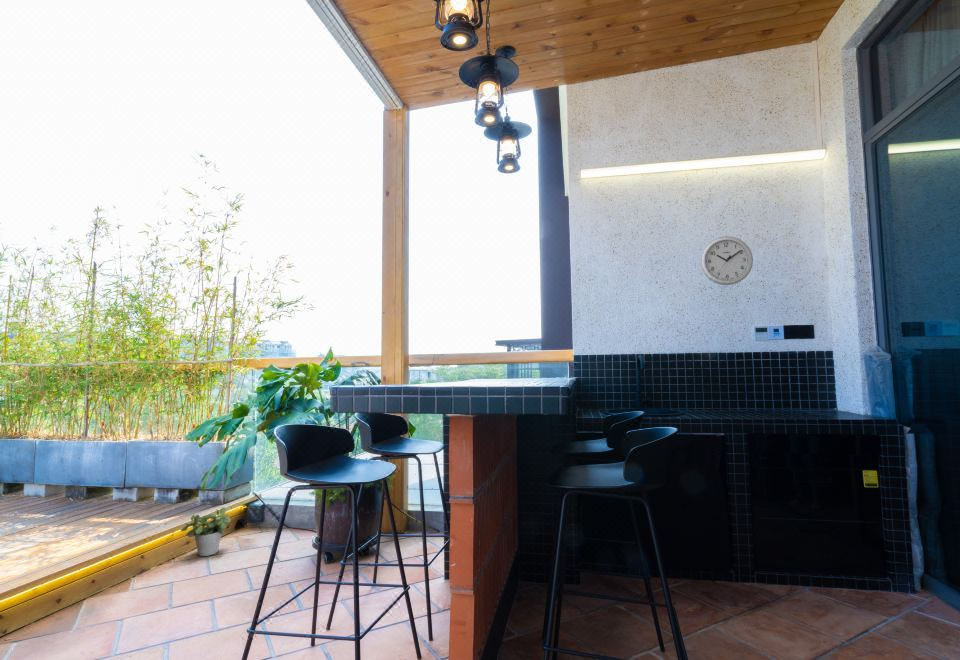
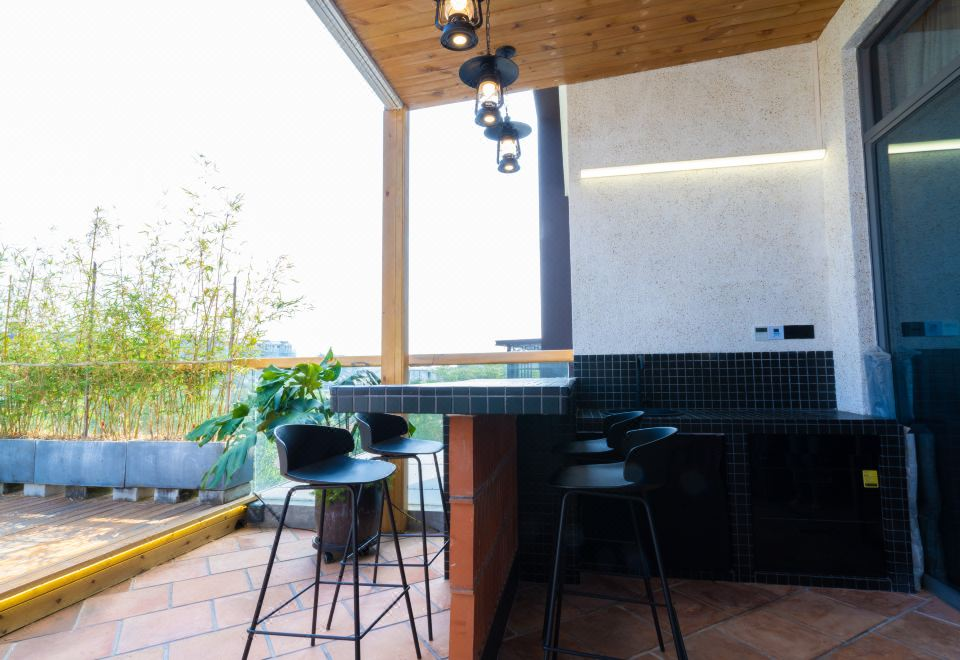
- wall clock (726, 260)
- potted plant (208, 532)
